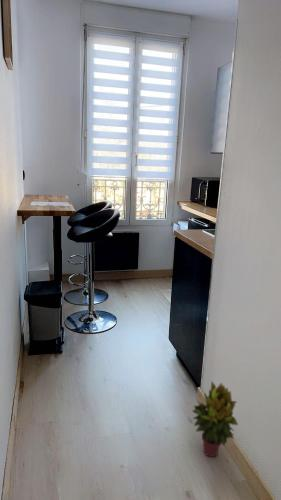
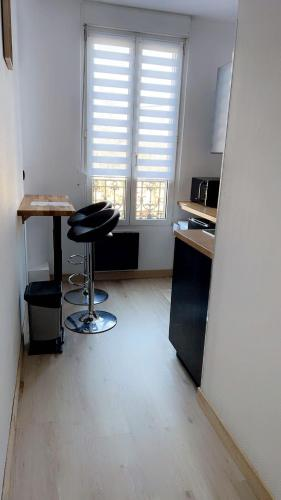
- potted plant (215, 421)
